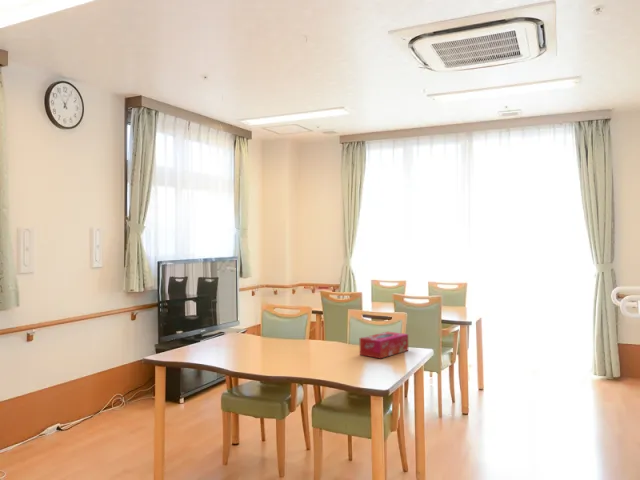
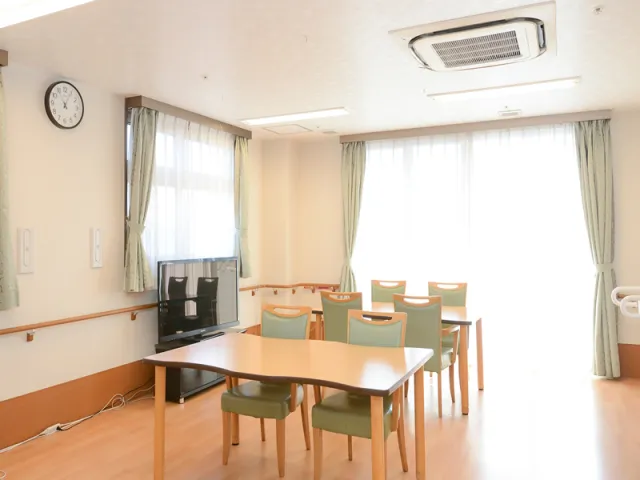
- tissue box (384, 344)
